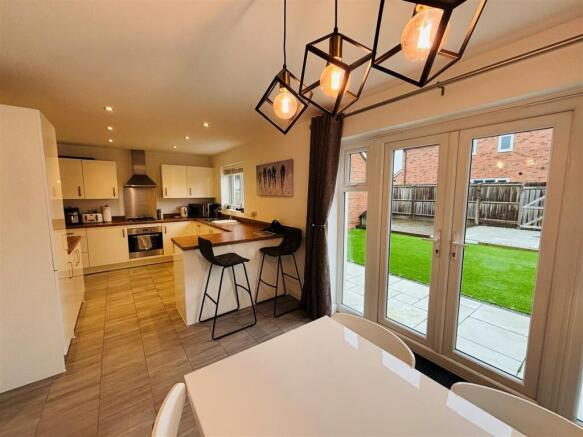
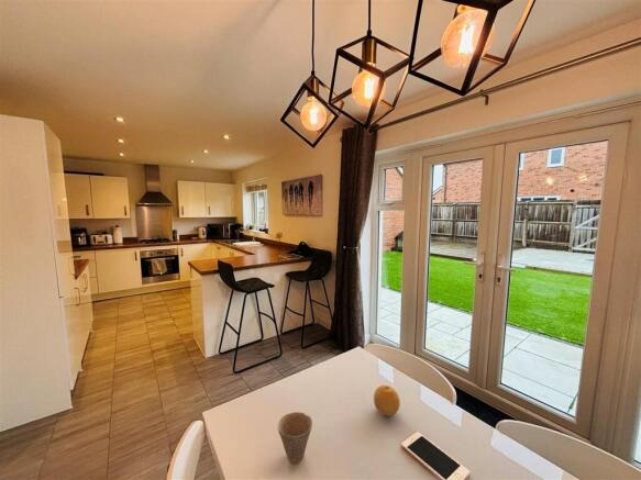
+ fruit (386, 400)
+ cup (295, 438)
+ cell phone (433, 458)
